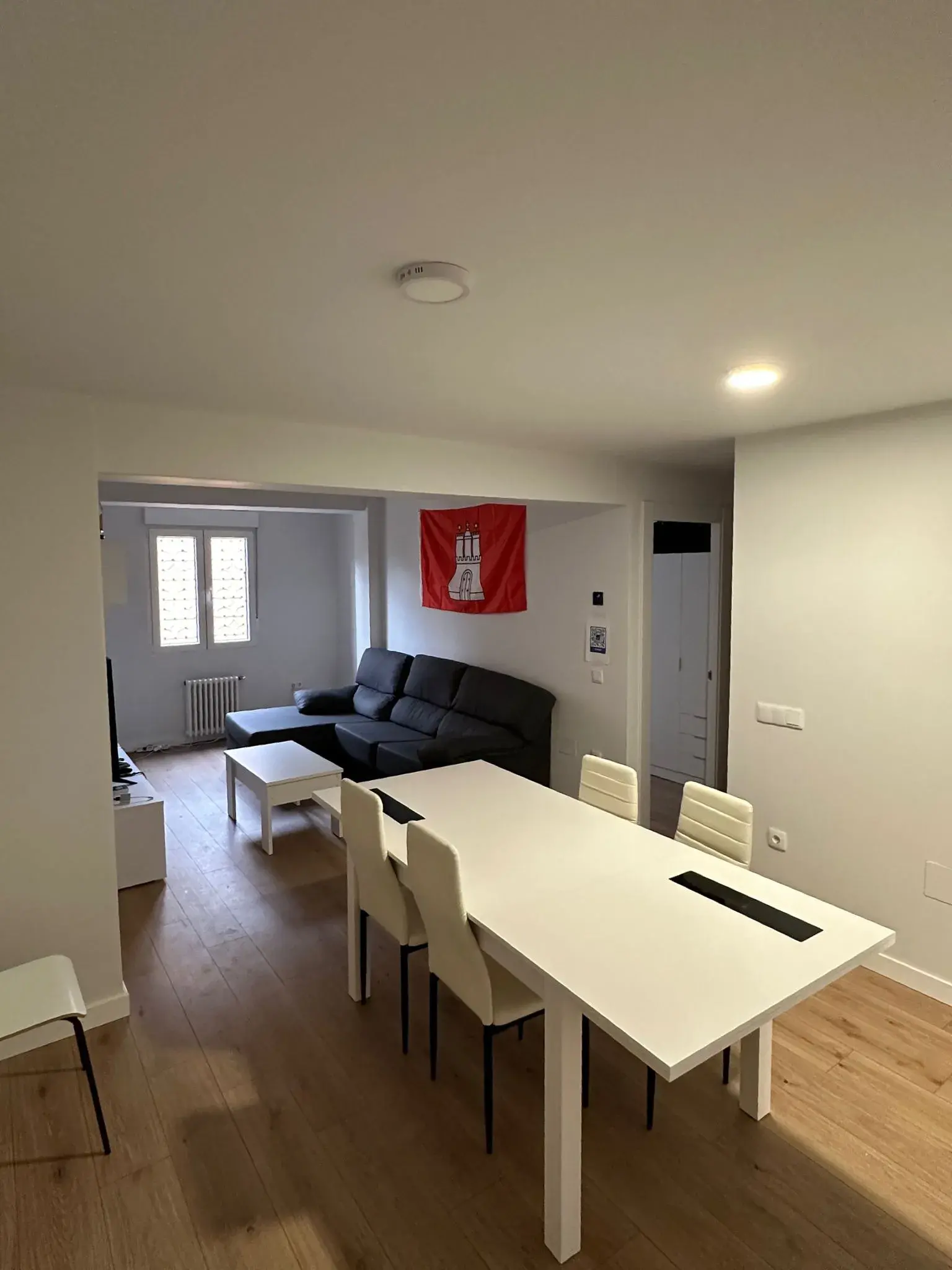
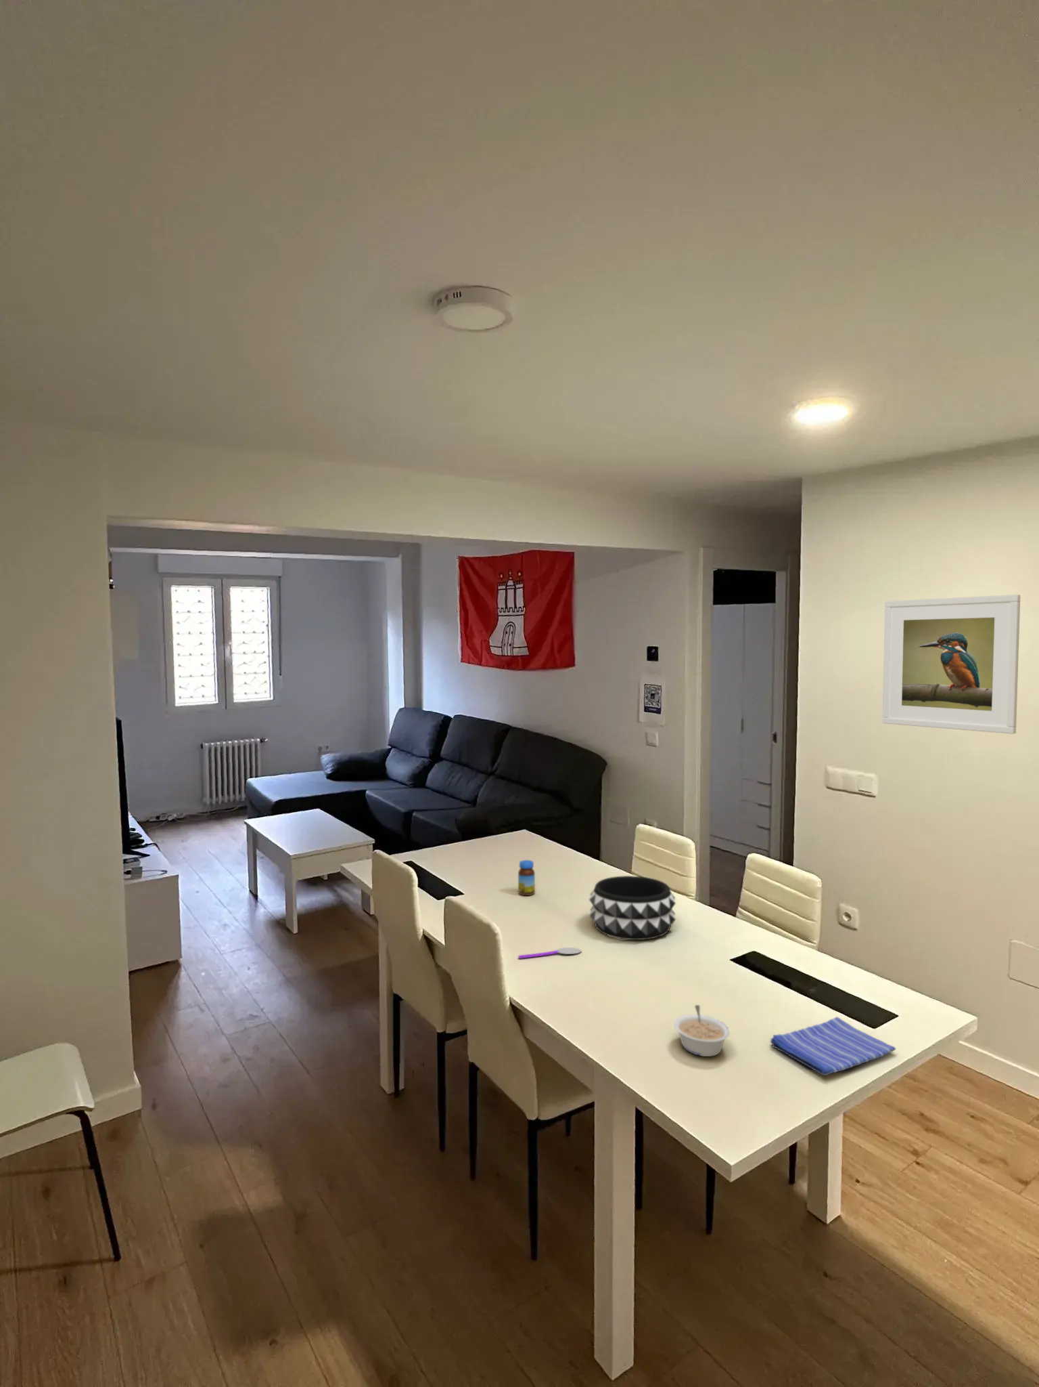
+ dish towel (831, 1044)
+ jar (526, 877)
+ legume (700, 1033)
+ spoon (550, 952)
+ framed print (946, 663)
+ decorative bowl (632, 906)
